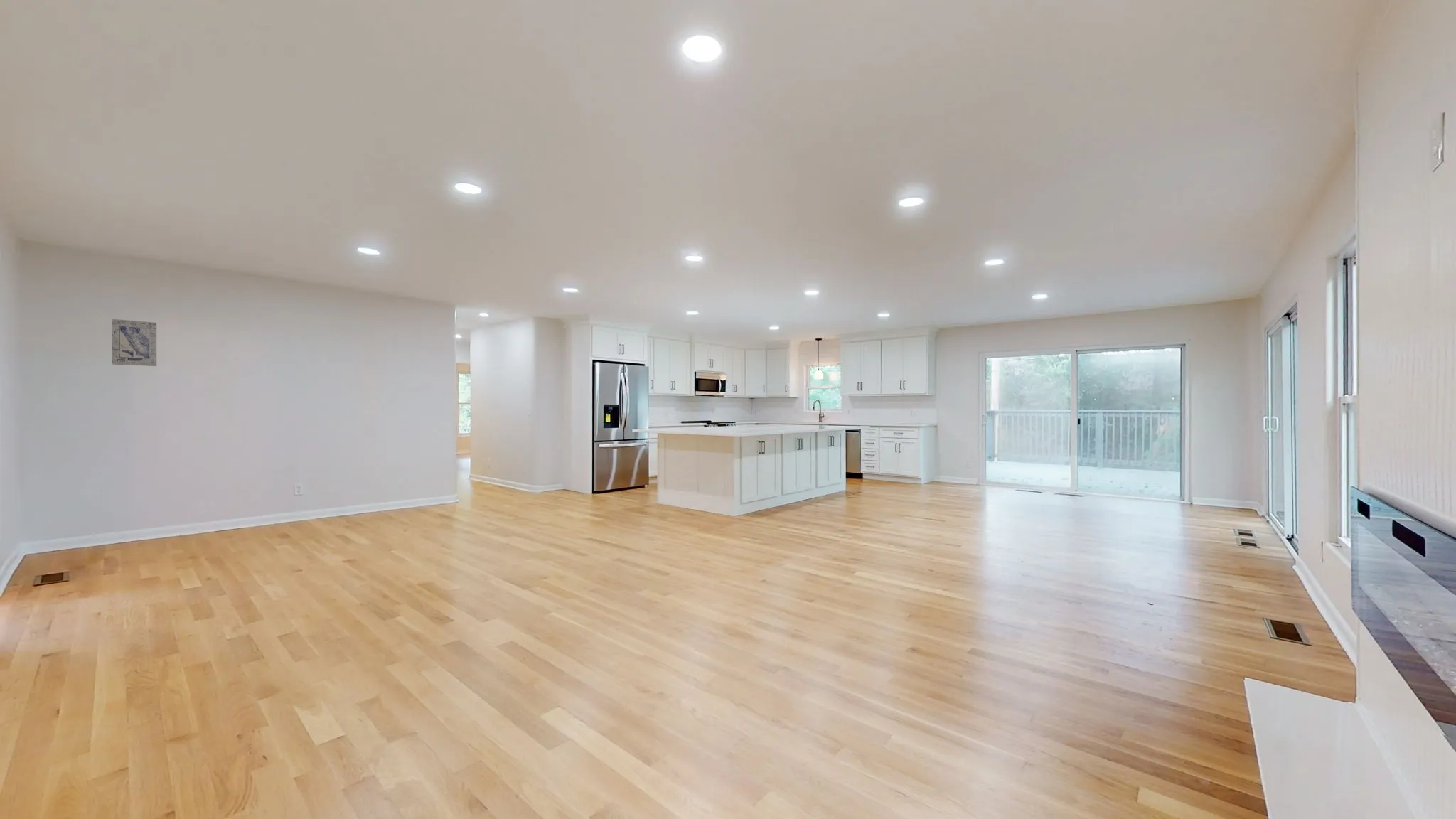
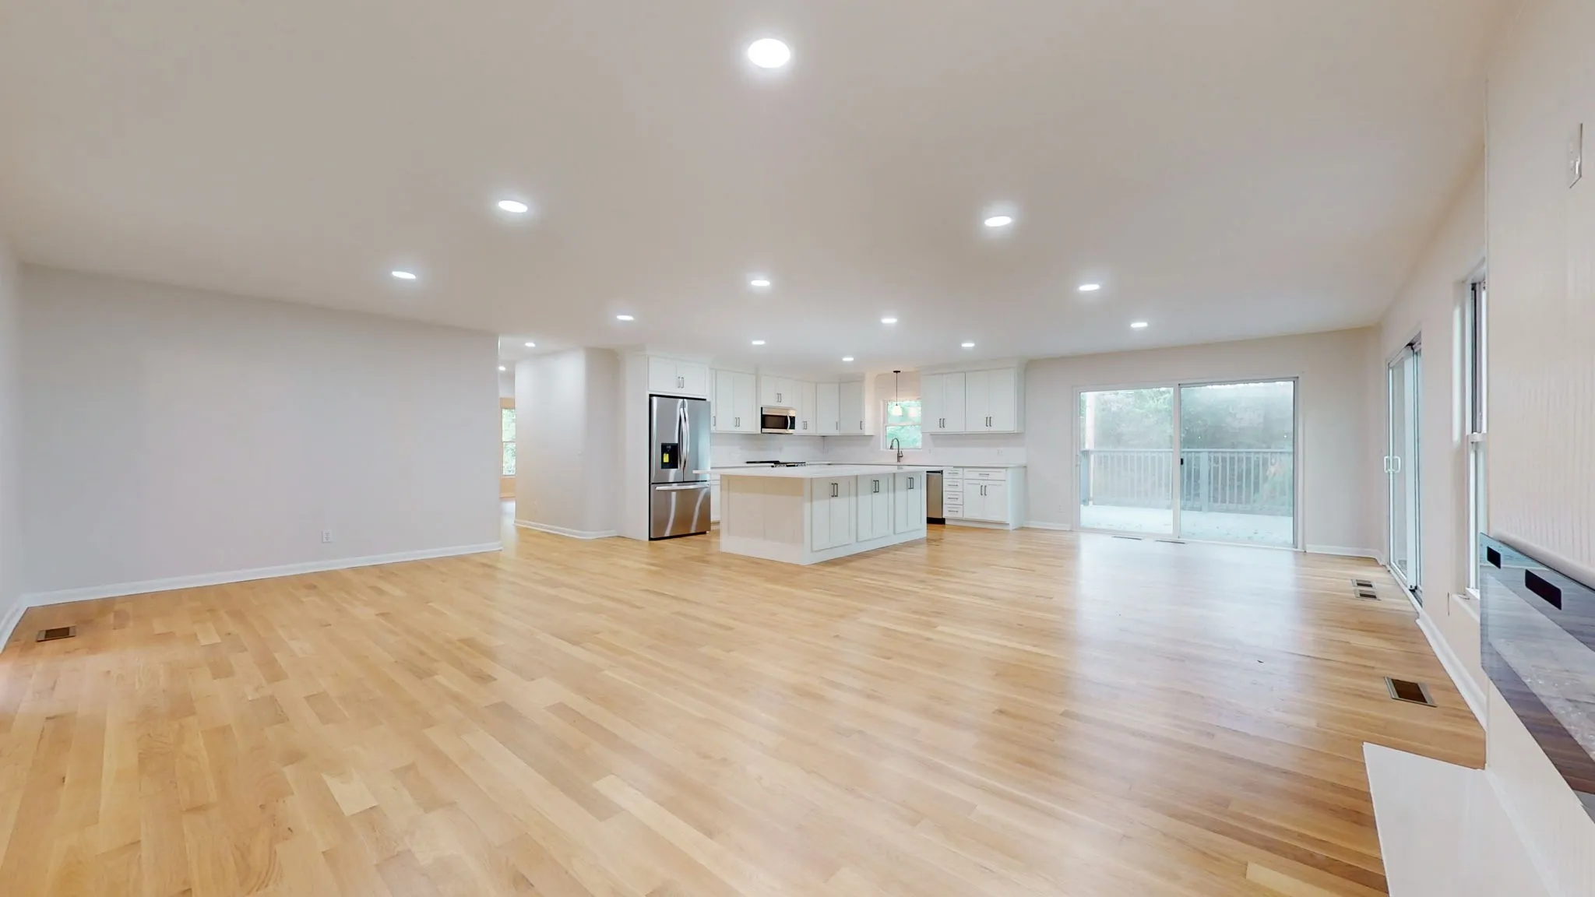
- wall art (134, 343)
